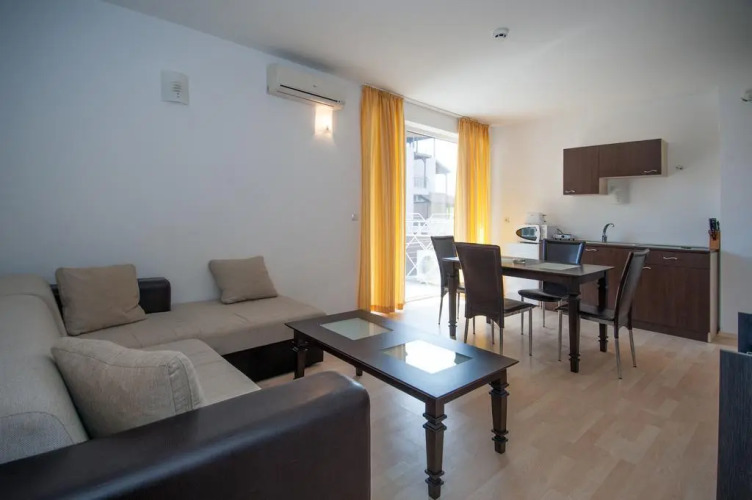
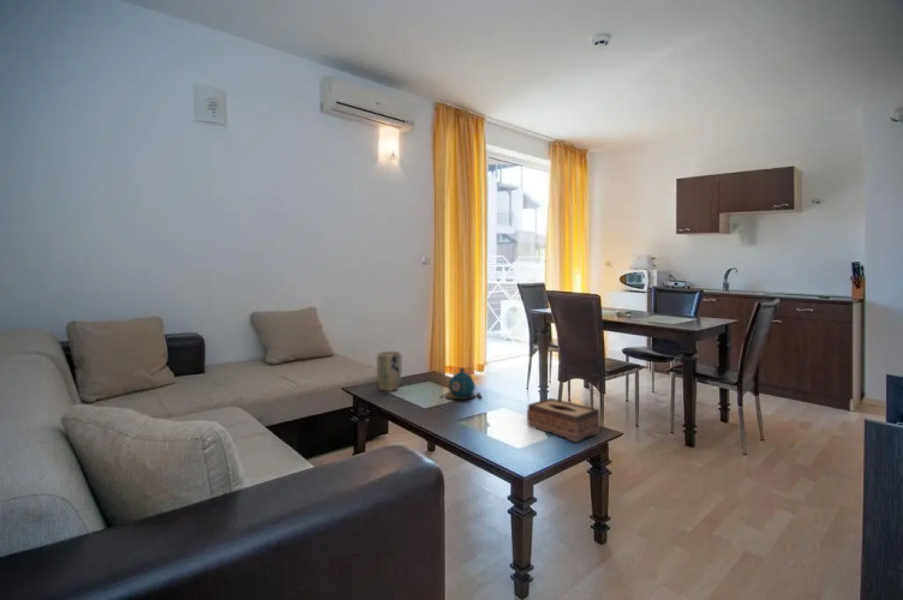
+ plant pot (389, 371)
+ teapot (460, 382)
+ tissue box (562, 418)
